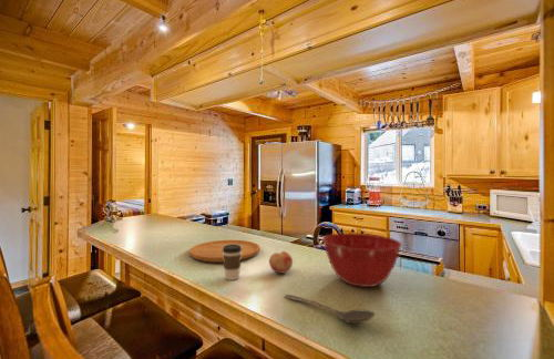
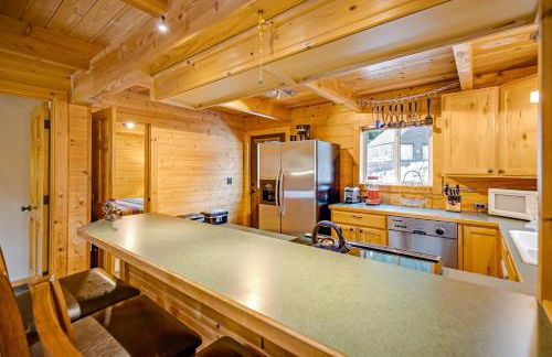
- stirrer (322, 305)
- mixing bowl (360, 259)
- fruit (280, 261)
- coffee cup (232, 261)
- cutting board (222, 249)
